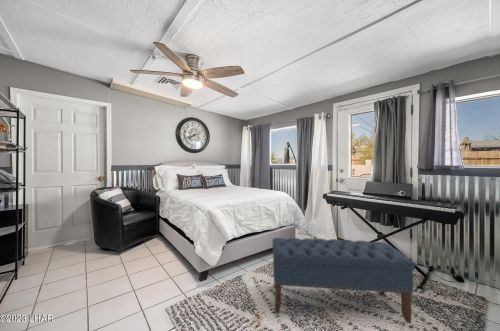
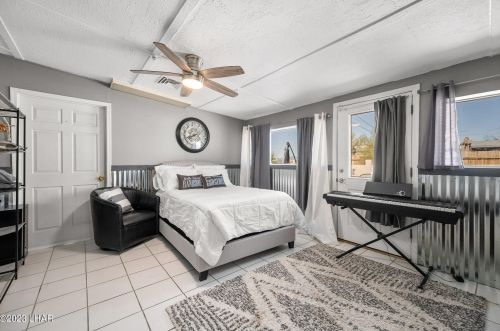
- bench (333, 273)
